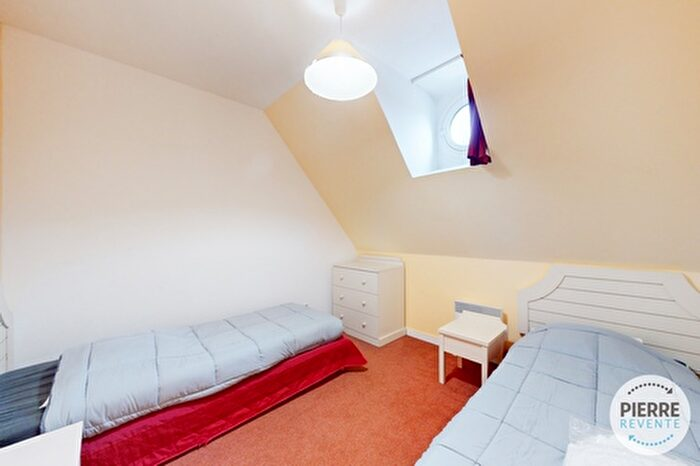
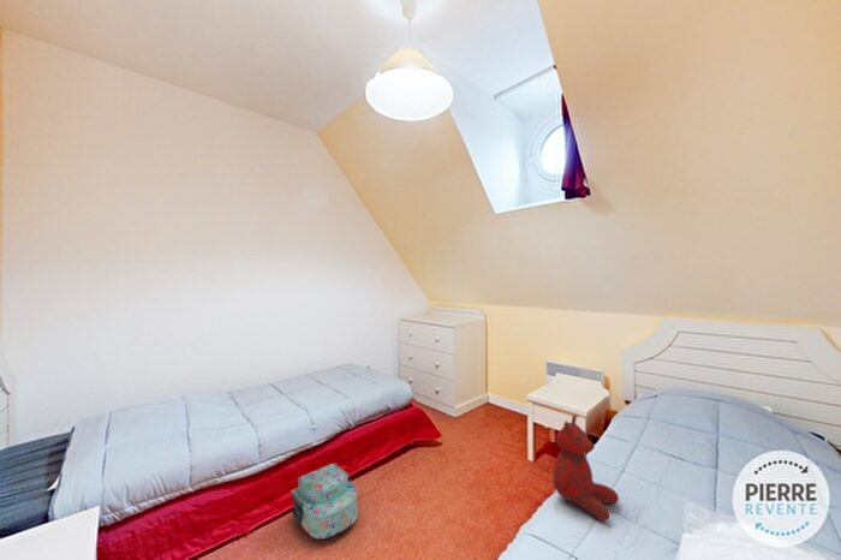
+ backpack (327, 498)
+ teddy bear (583, 461)
